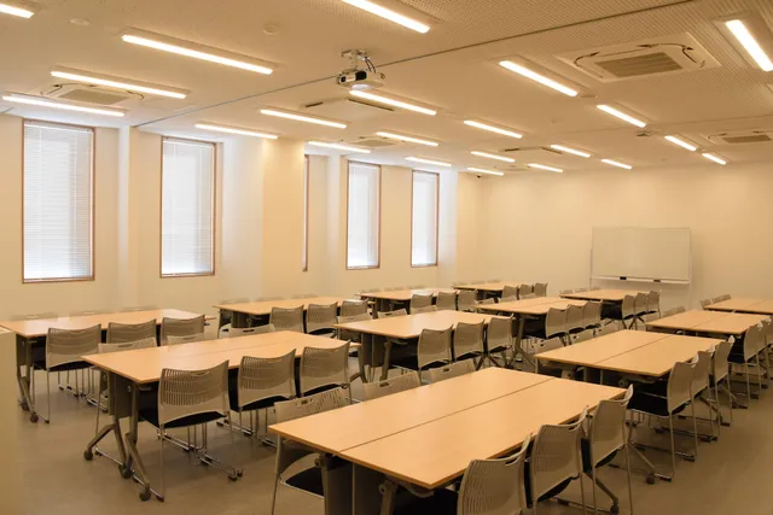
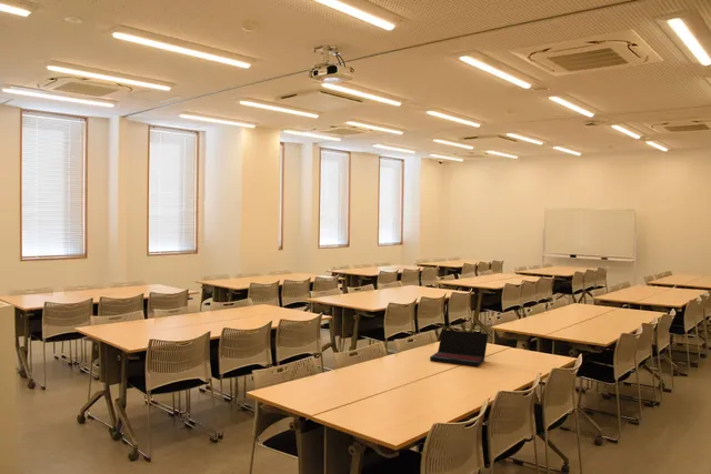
+ laptop (459, 346)
